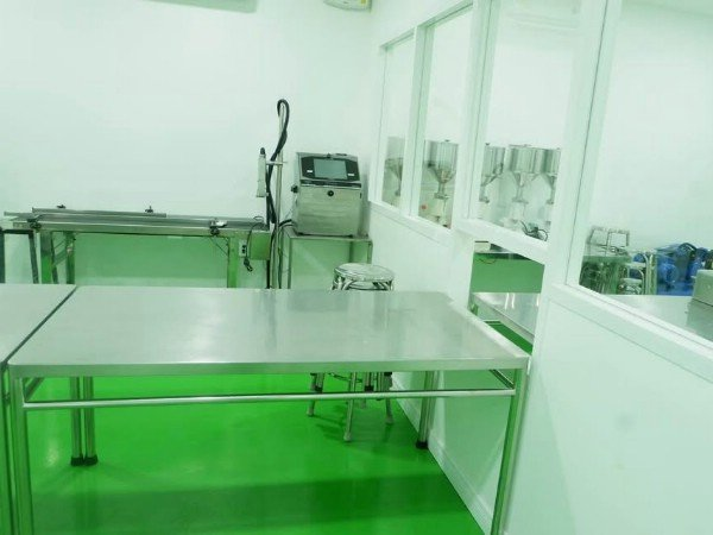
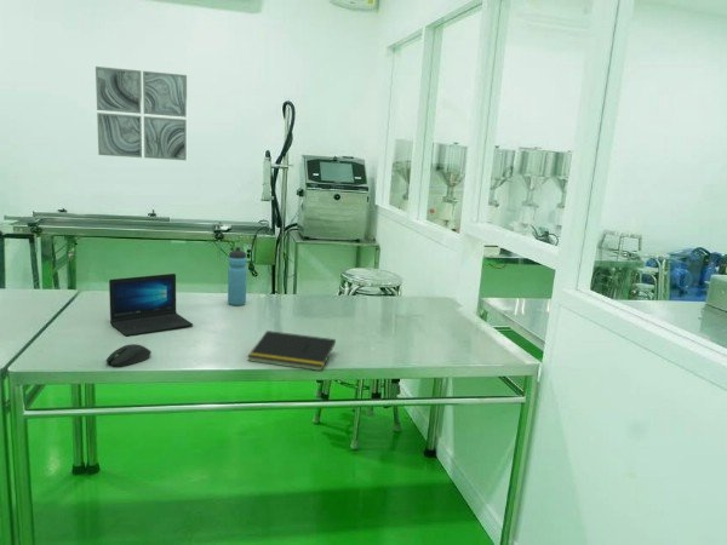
+ notepad (292, 349)
+ computer mouse (128, 352)
+ water bottle (236, 275)
+ wall art (141, 116)
+ laptop (151, 303)
